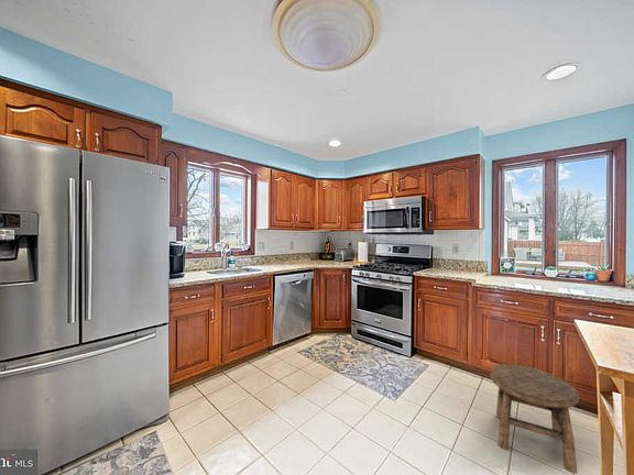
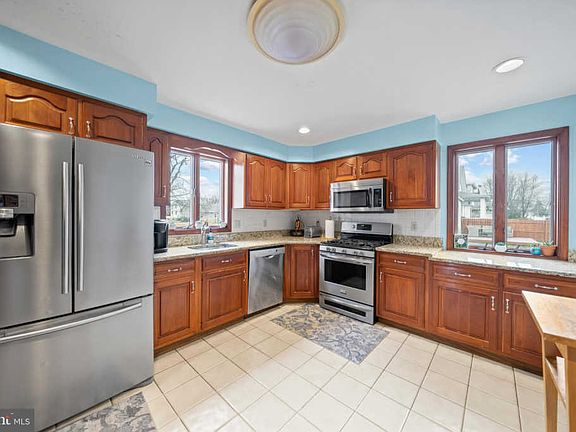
- stool (533, 406)
